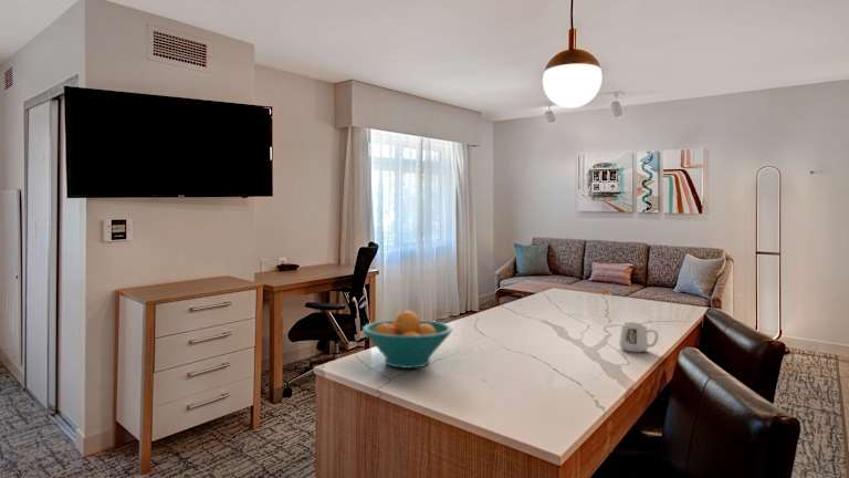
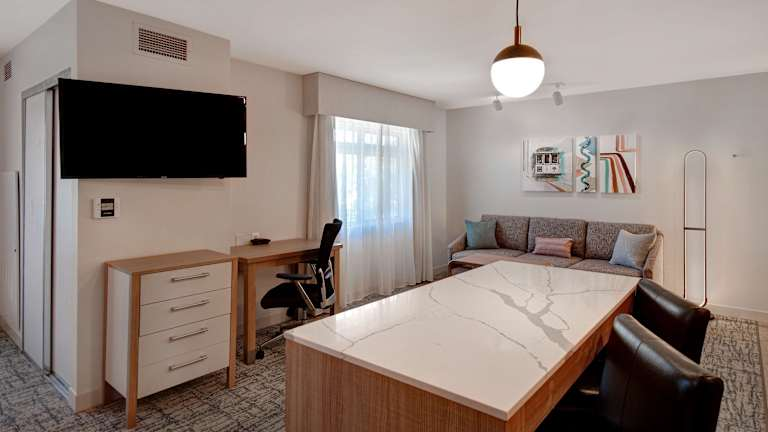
- fruit bowl (407, 336)
- mug (638, 337)
